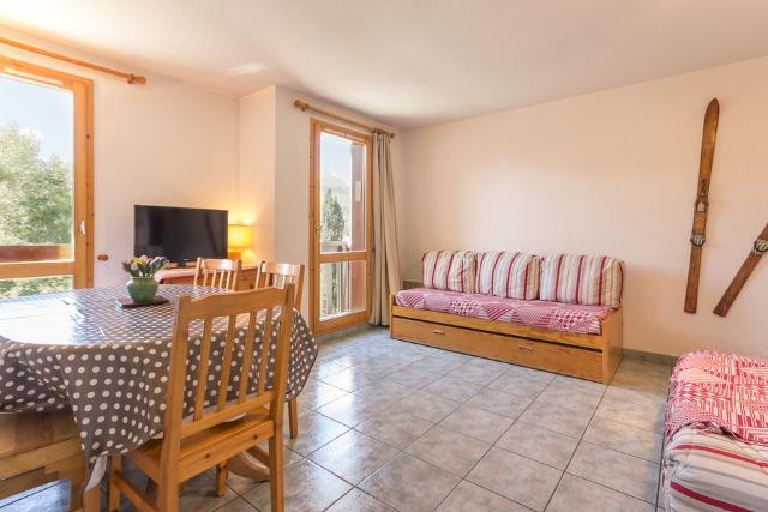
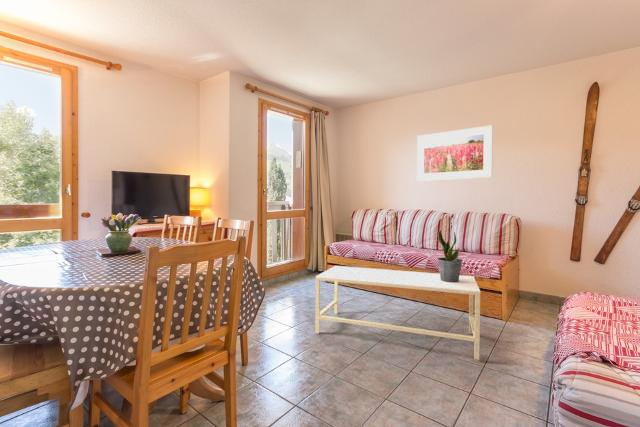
+ coffee table (398, 287)
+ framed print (452, 155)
+ potted plant (449, 254)
